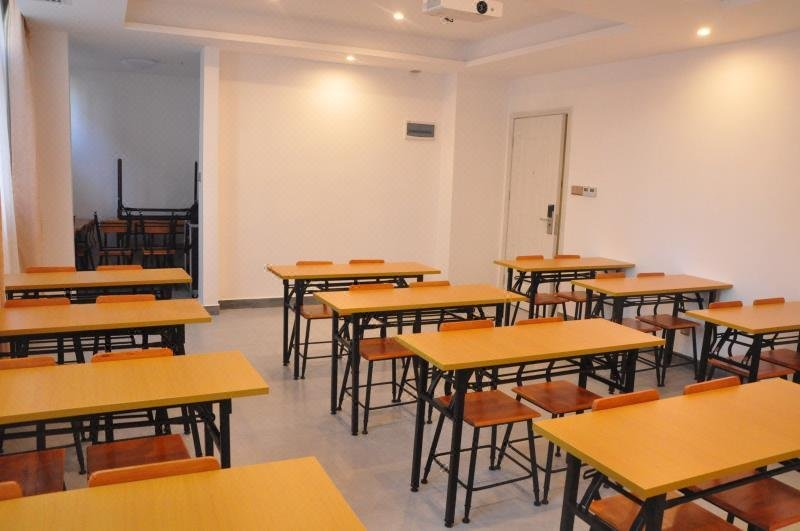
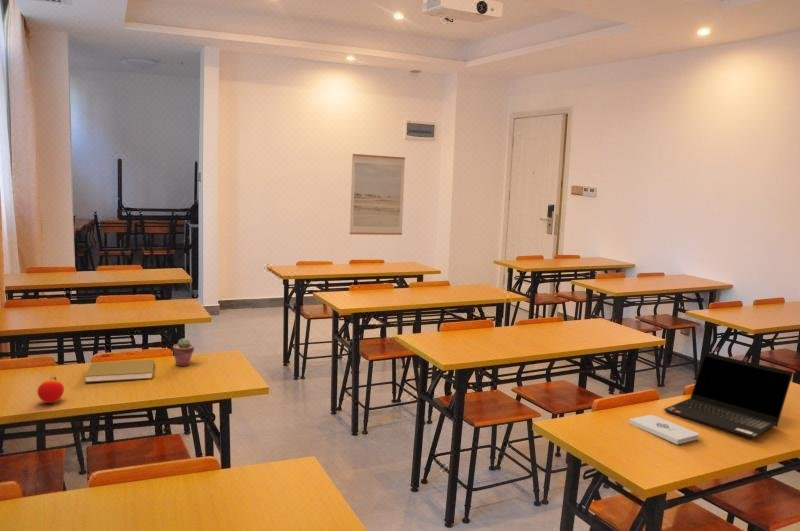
+ apple (51, 390)
+ notepad (663, 428)
+ laptop computer (727, 392)
+ potted succulent (183, 351)
+ wall art (377, 195)
+ book (121, 370)
